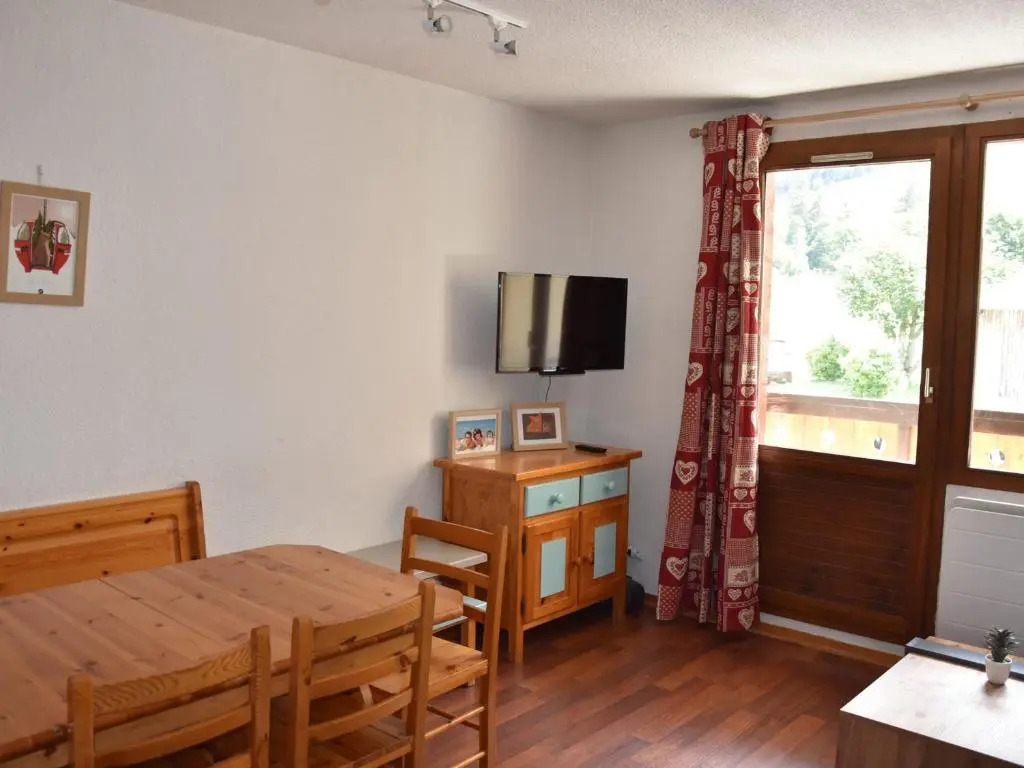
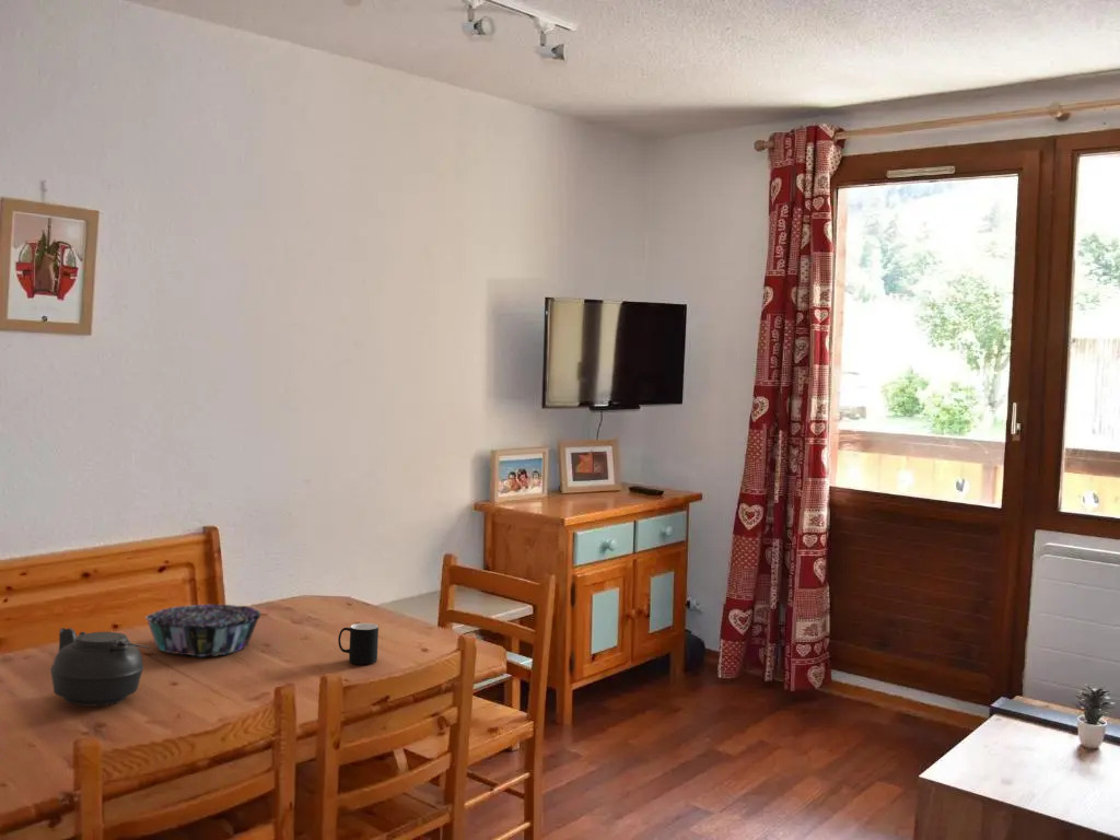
+ teapot (92, 665)
+ decorative bowl (205, 630)
+ cup (358, 642)
